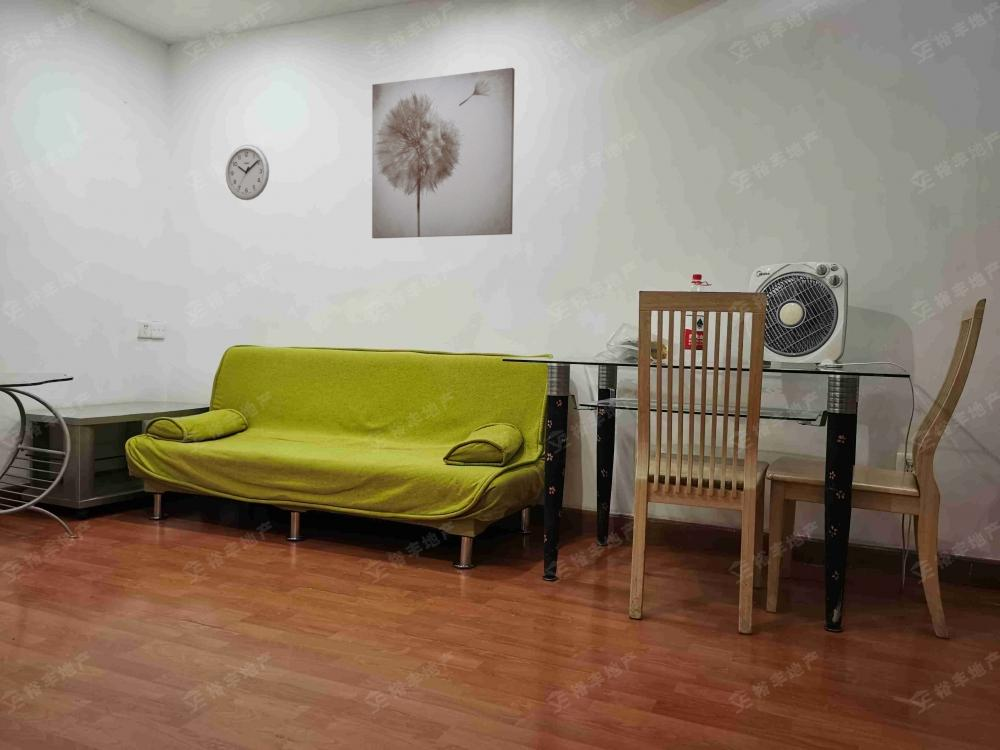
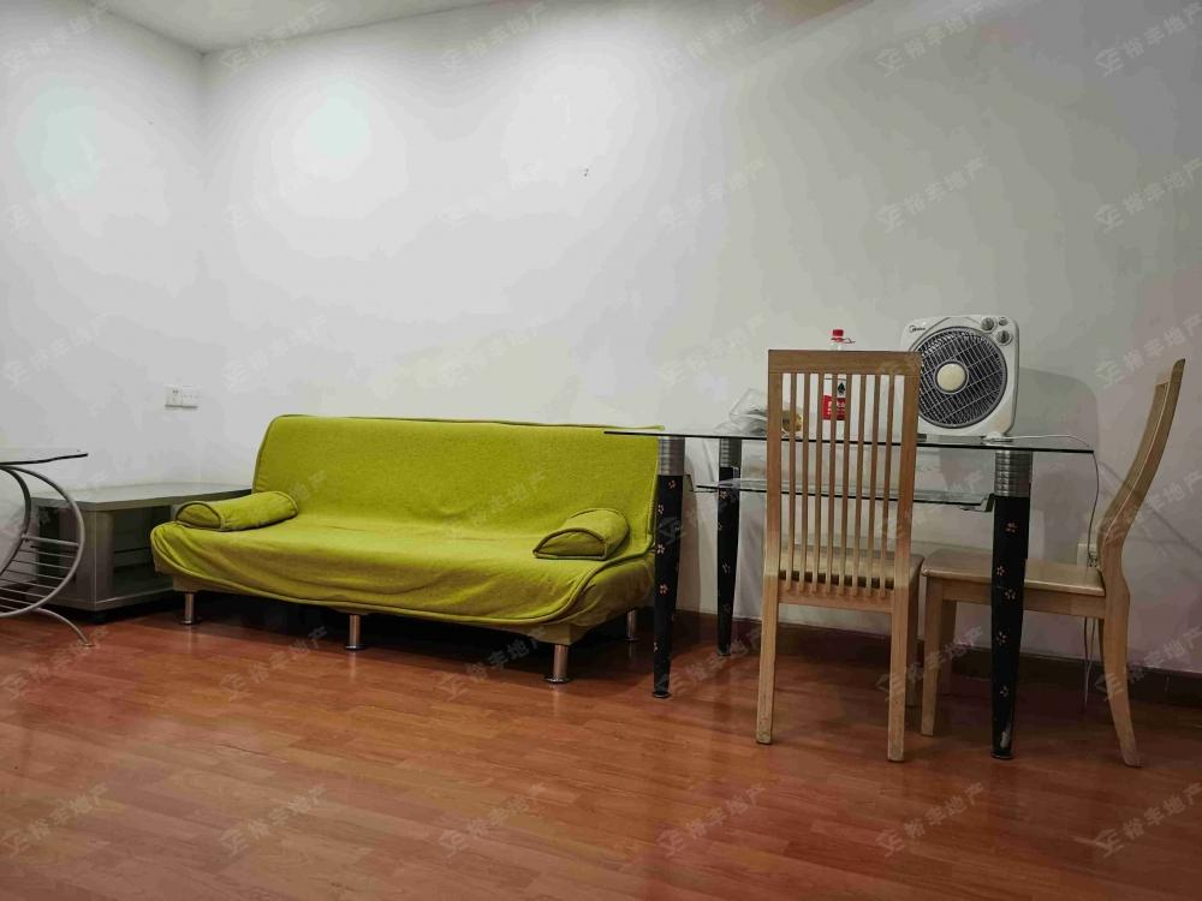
- wall art (440, 157)
- wall clock (246, 172)
